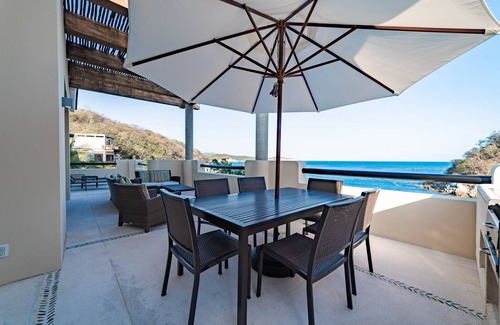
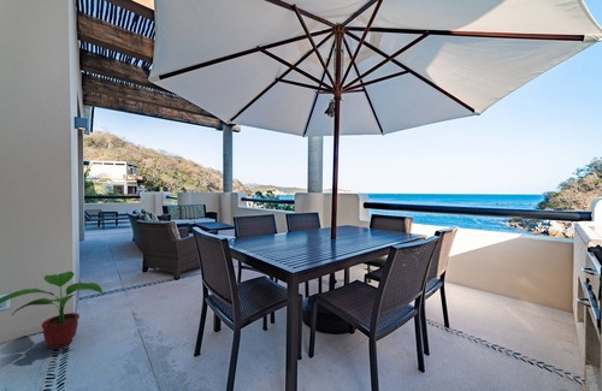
+ potted plant (49, 303)
